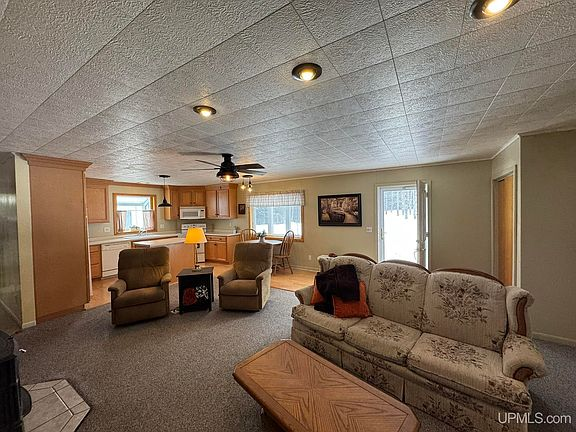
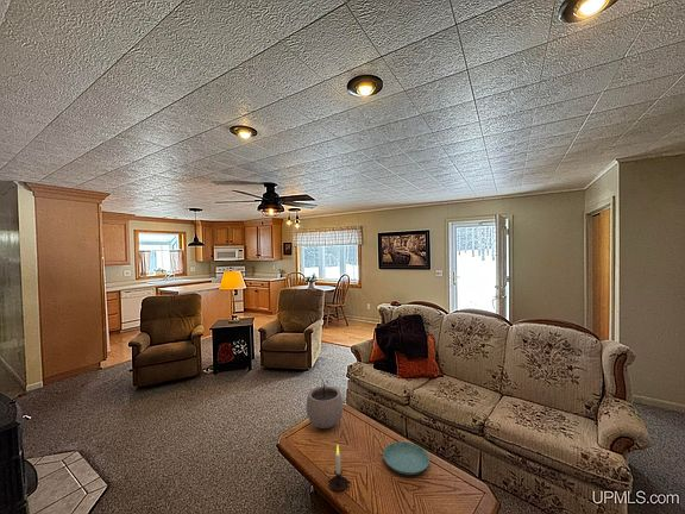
+ candle (339, 465)
+ plant pot (323, 401)
+ saucer (406, 458)
